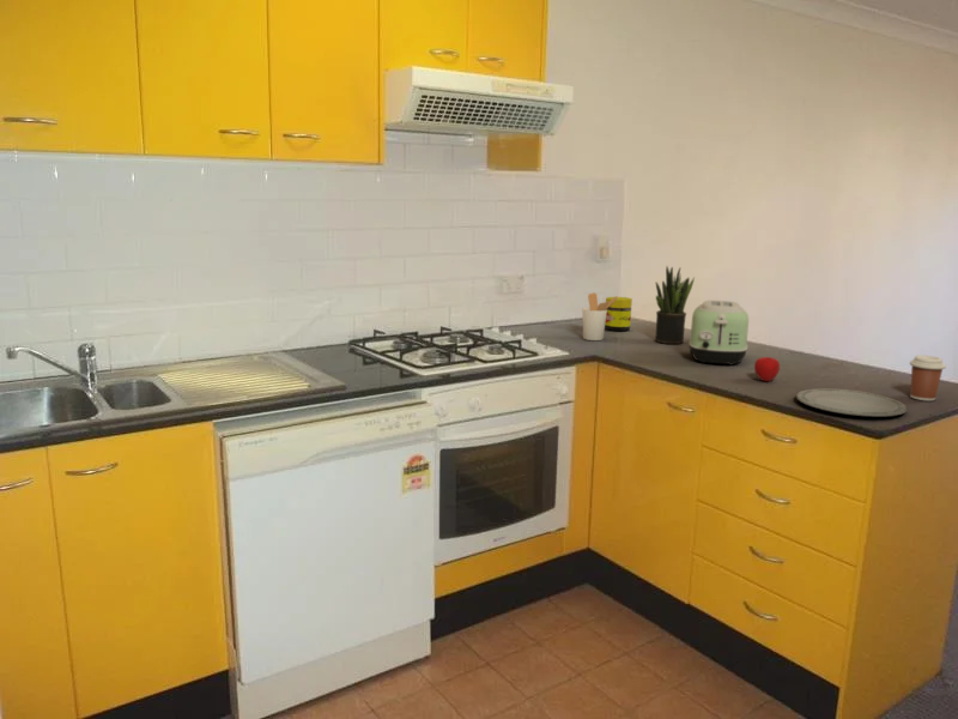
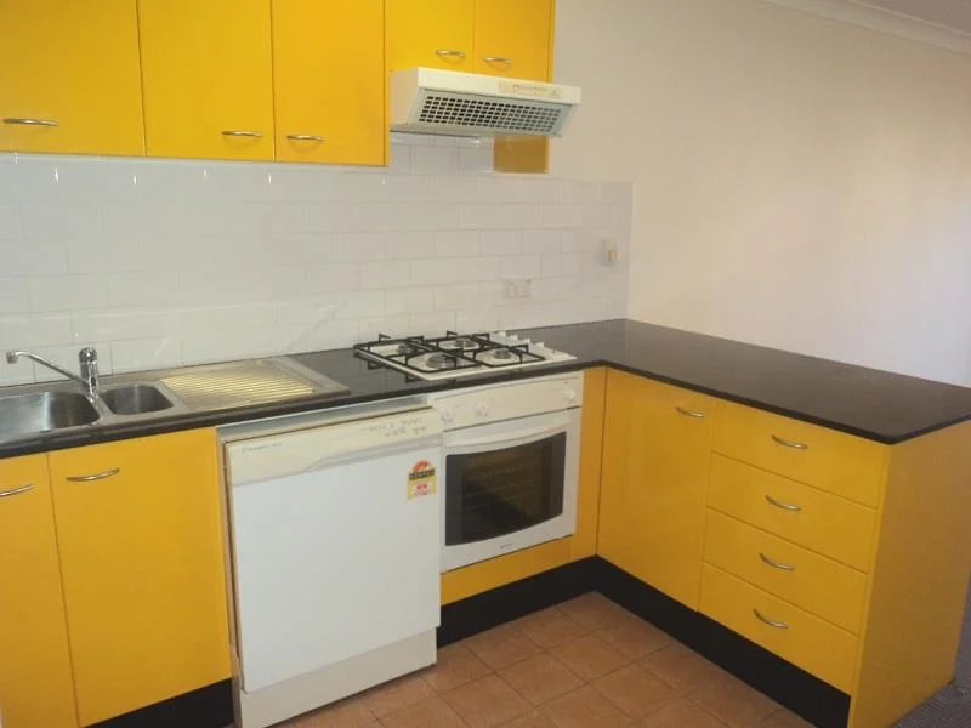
- potted plant (673, 303)
- utensil holder (600, 316)
- jar (618, 314)
- toaster (718, 331)
- plate (849, 403)
- apple (766, 368)
- coffee cup (924, 377)
